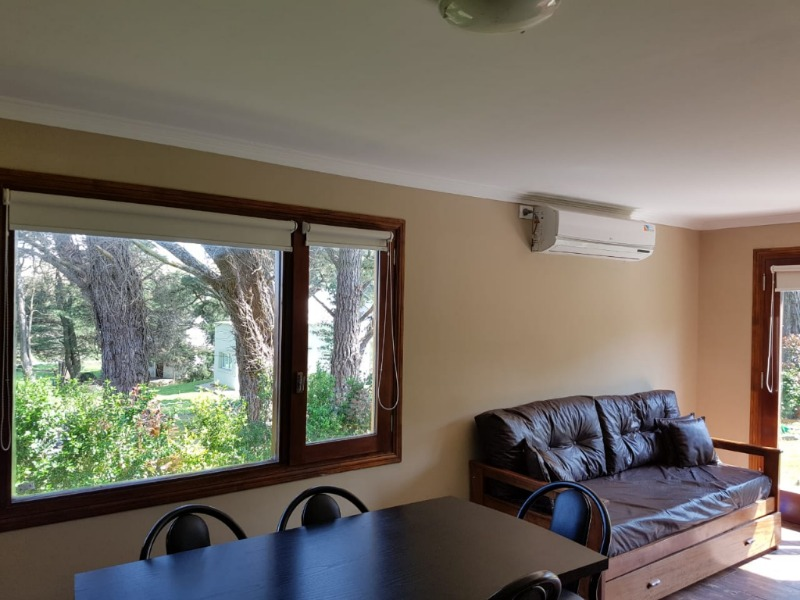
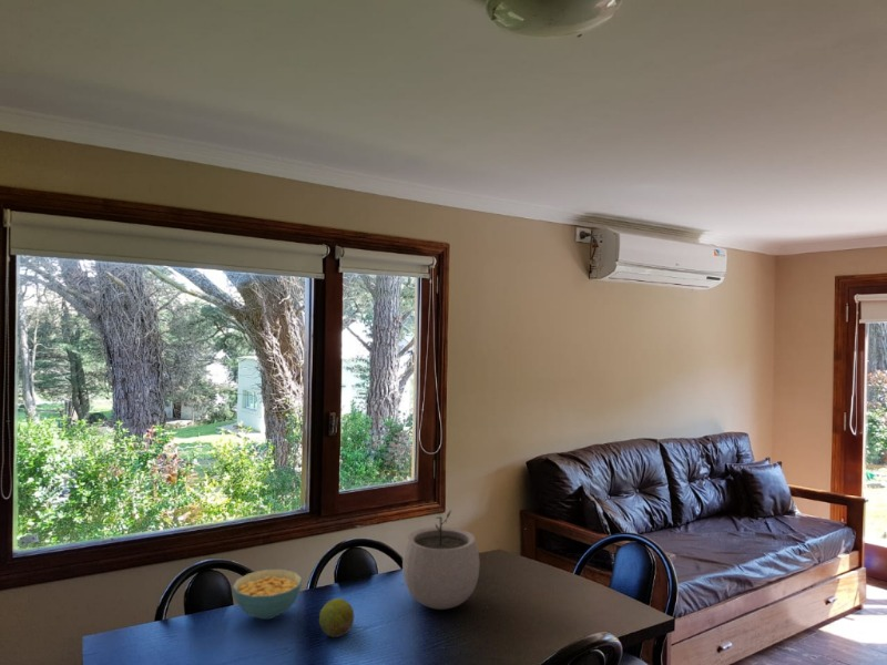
+ cereal bowl (267, 597)
+ fruit (336, 614)
+ plant pot (440, 555)
